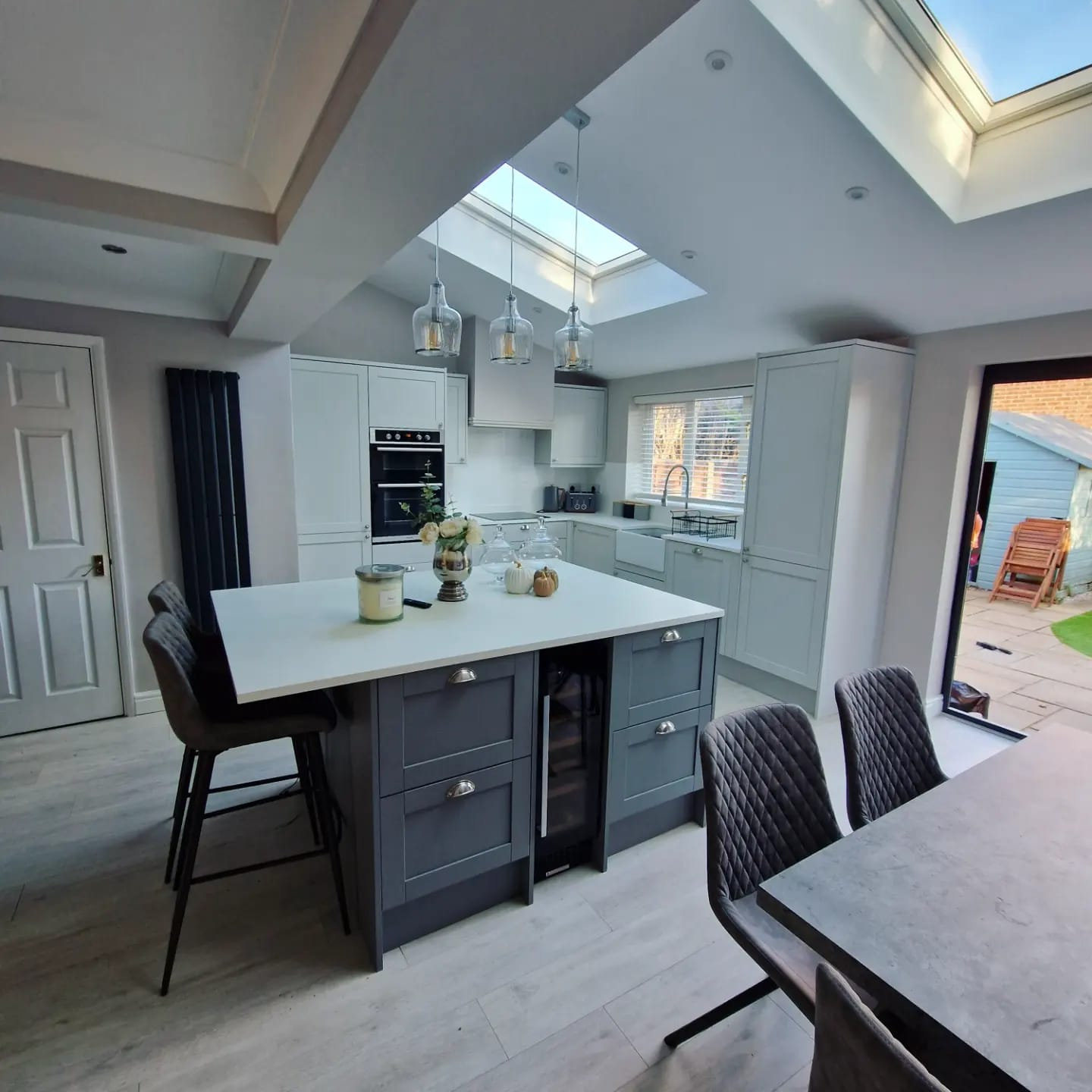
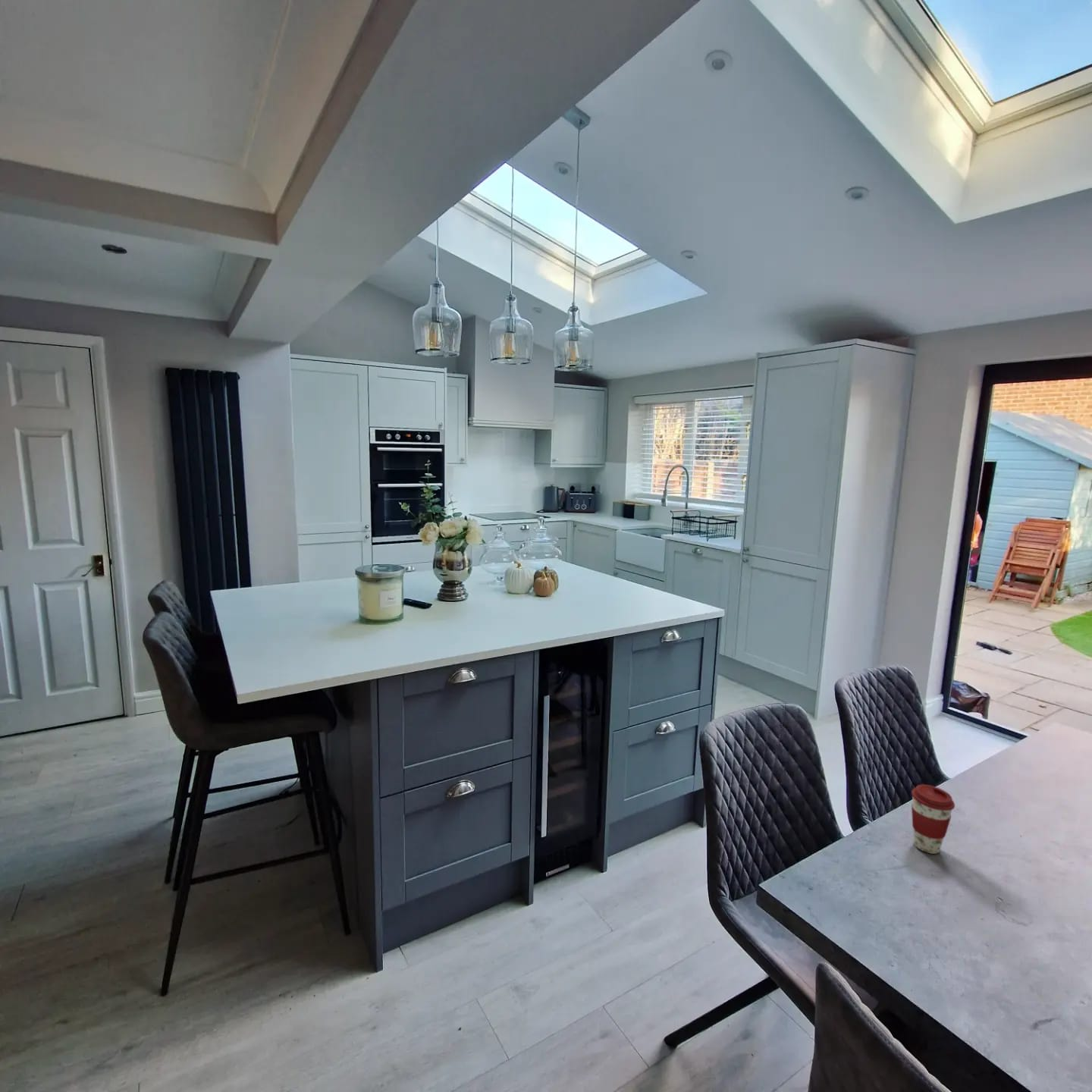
+ coffee cup (930, 820)
